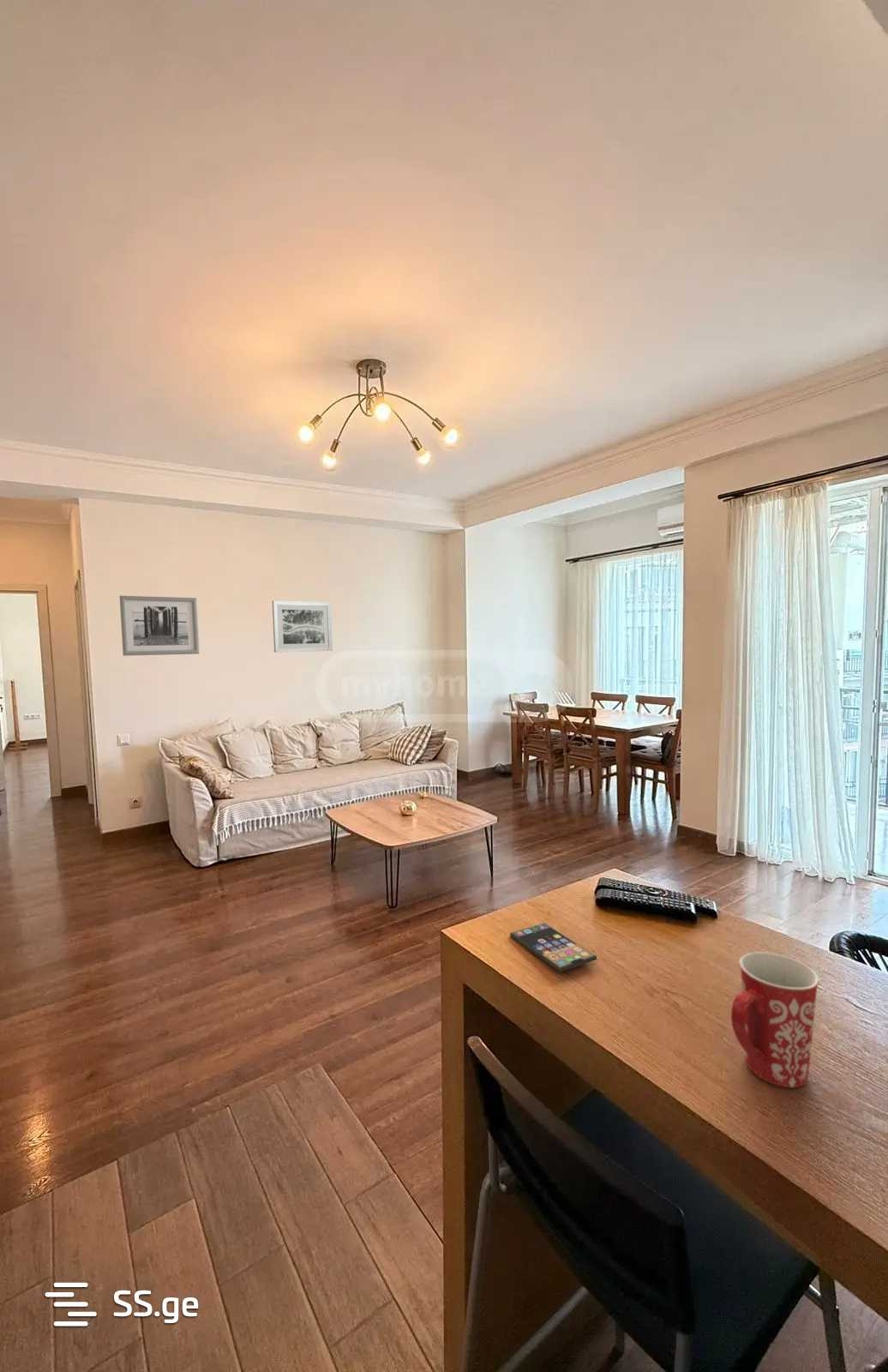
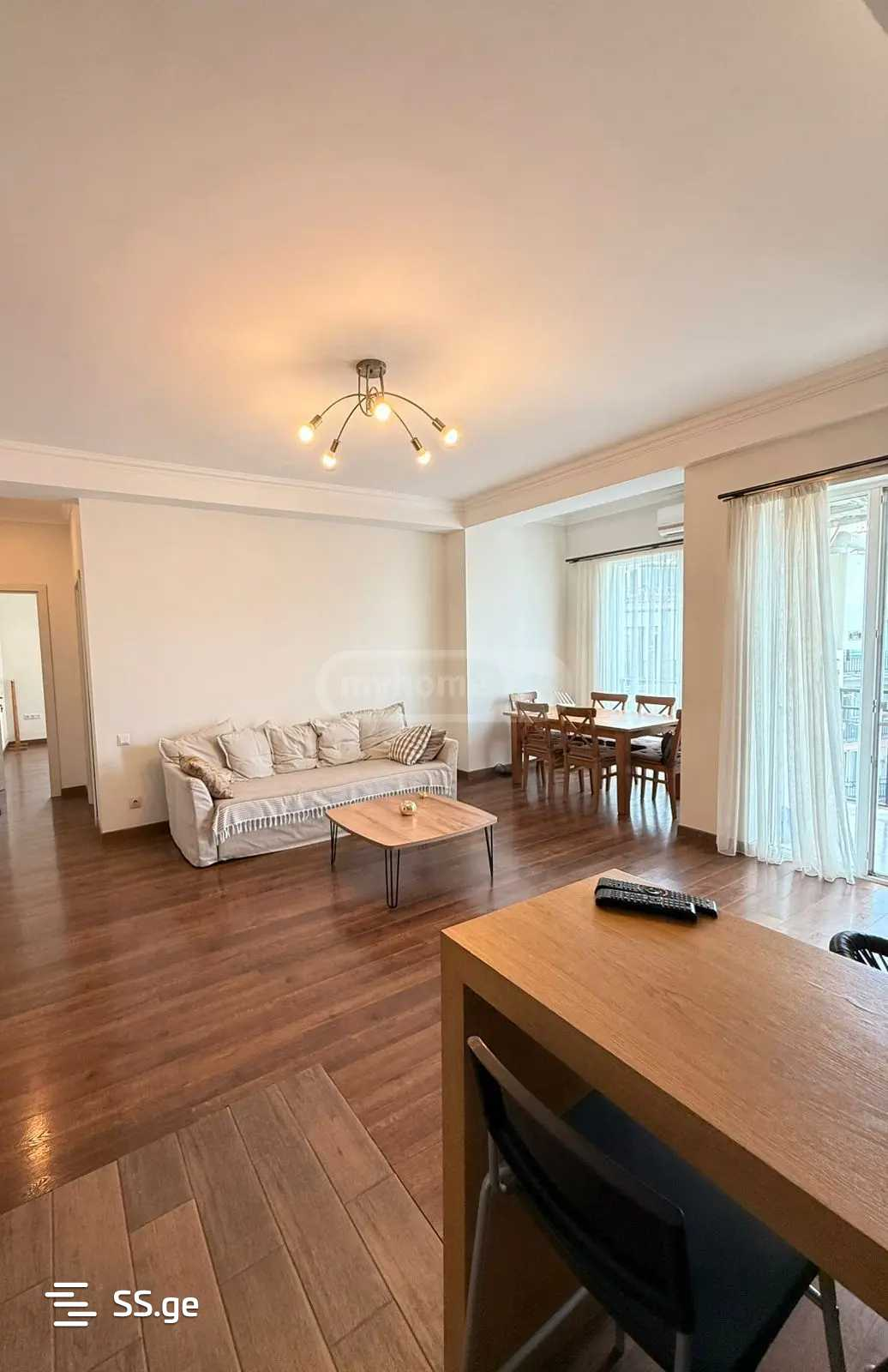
- wall art (160, 625)
- mug (767, 1022)
- smartphone (551, 945)
- wall art (303, 627)
